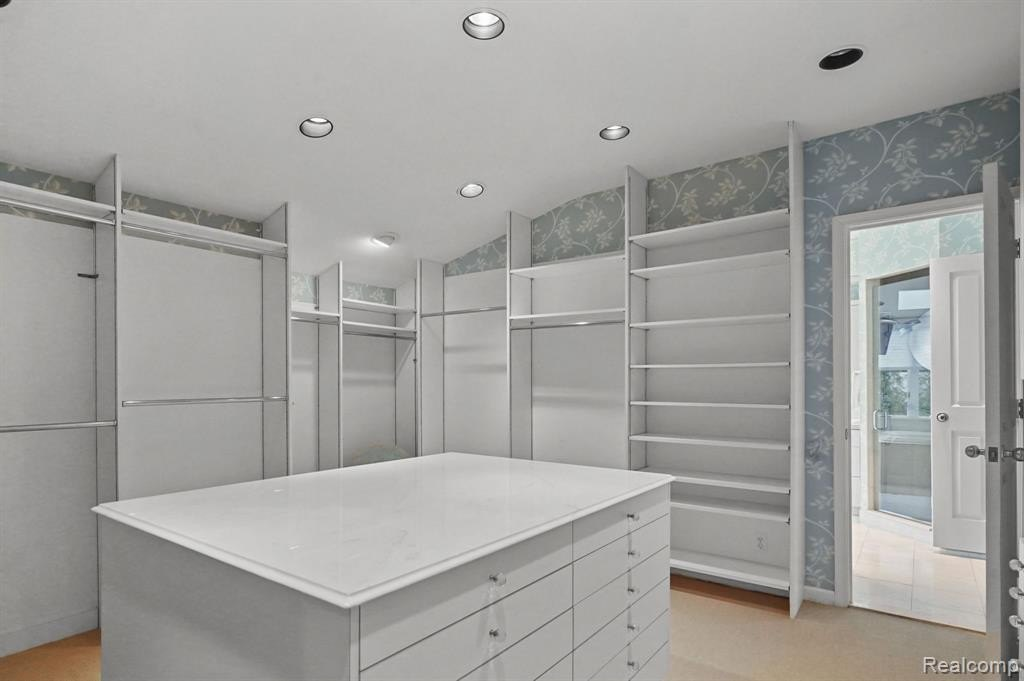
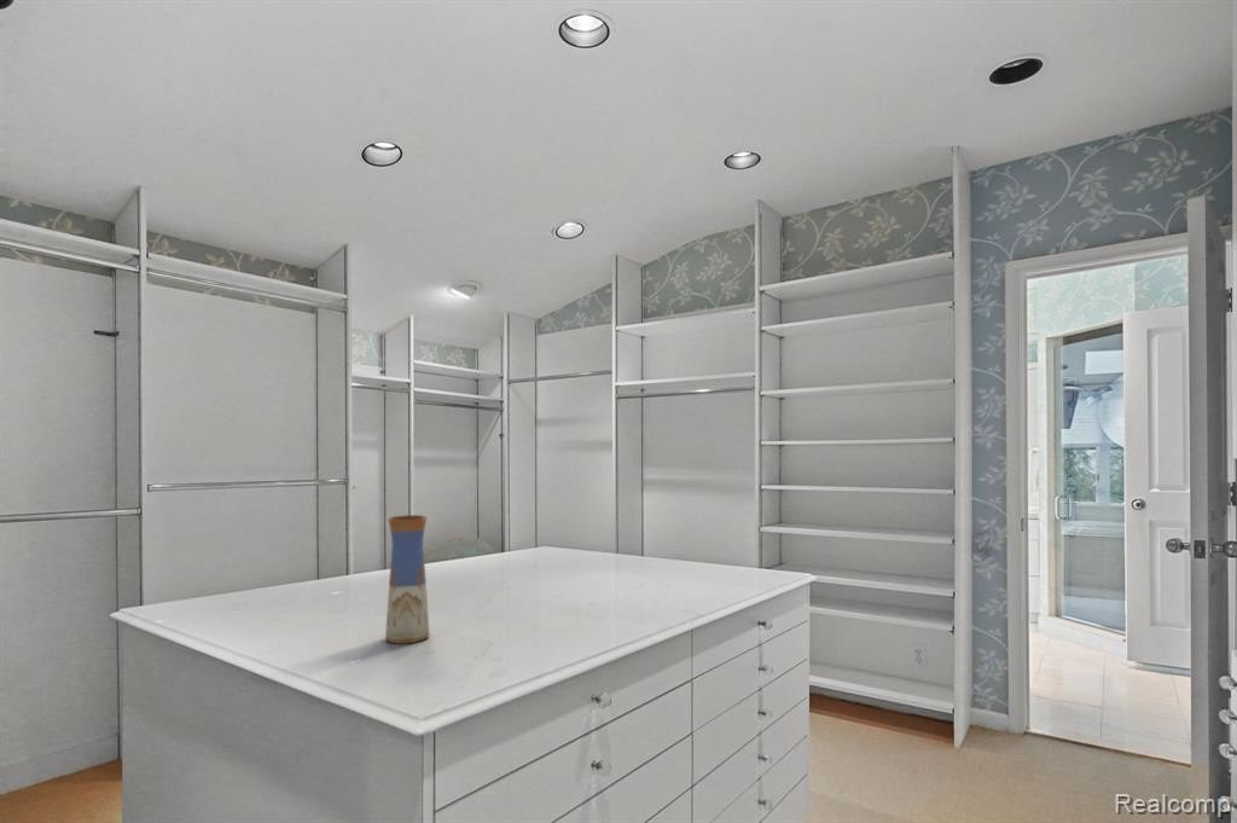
+ vase (407, 576)
